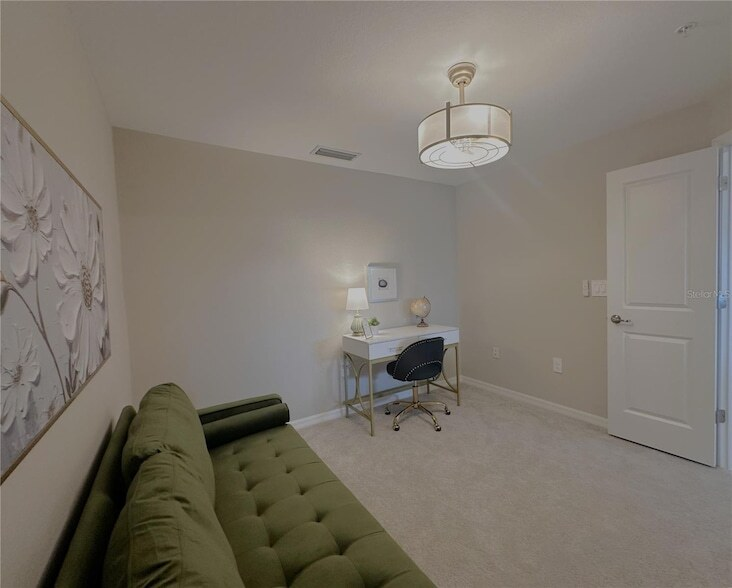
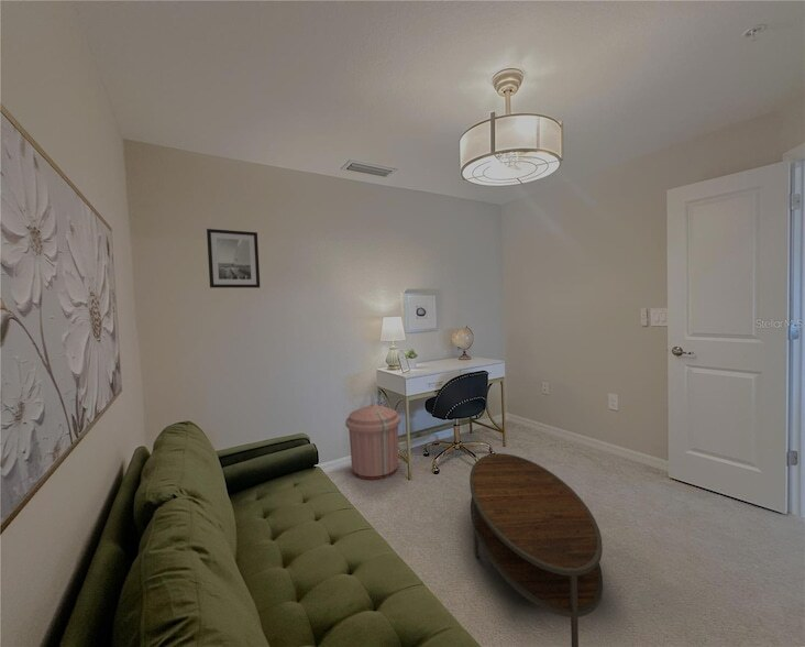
+ coffee table (525, 525)
+ wall art (234, 259)
+ trash can (374, 437)
